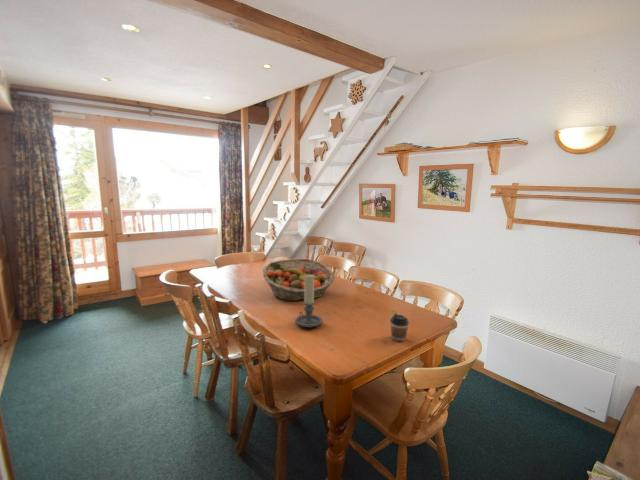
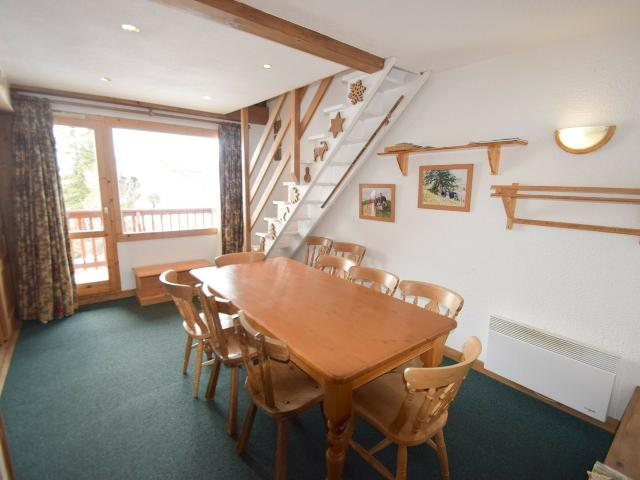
- coffee cup (399, 326)
- fruit basket (298, 278)
- candle holder (307, 298)
